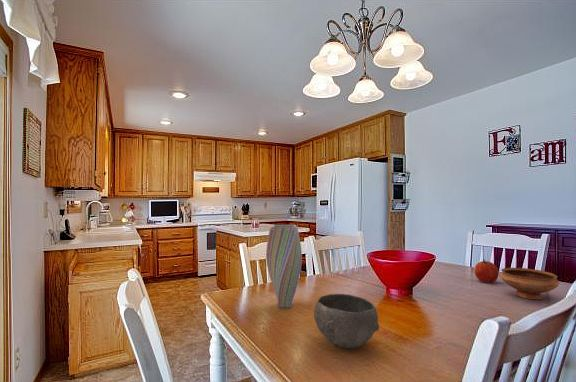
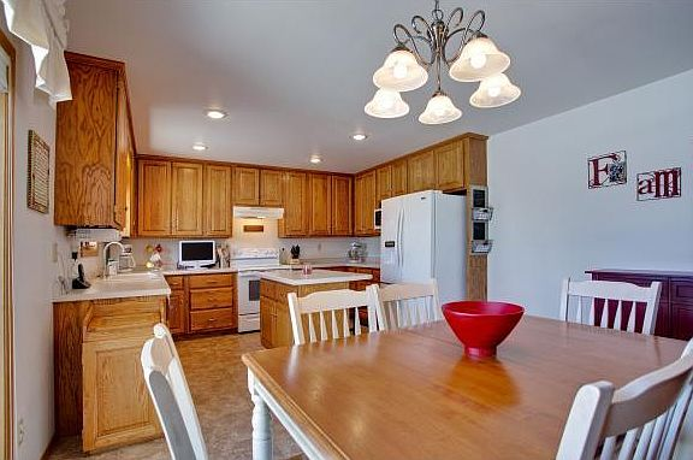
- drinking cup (528, 284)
- vase (284, 265)
- apple (486, 270)
- bowl (345, 321)
